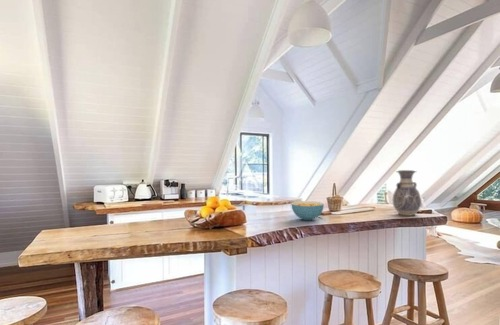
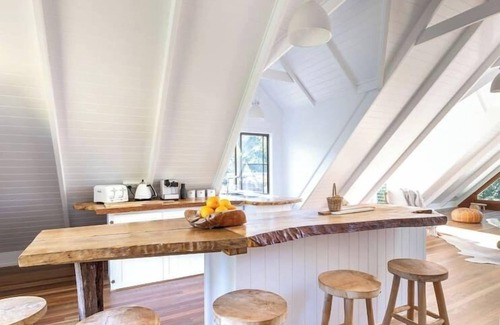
- cereal bowl (307, 211)
- vase (406, 192)
